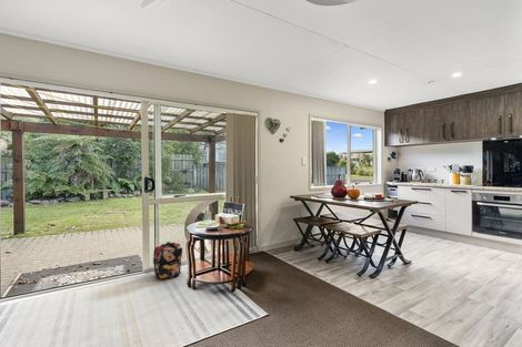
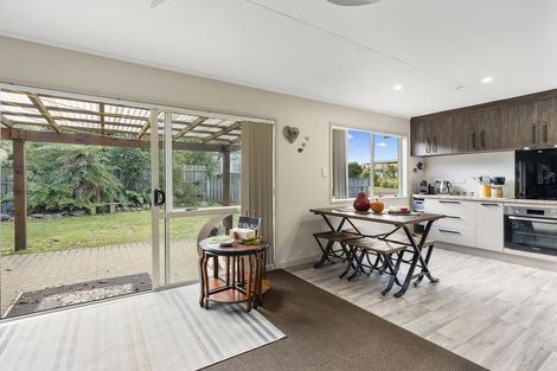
- backpack (167, 258)
